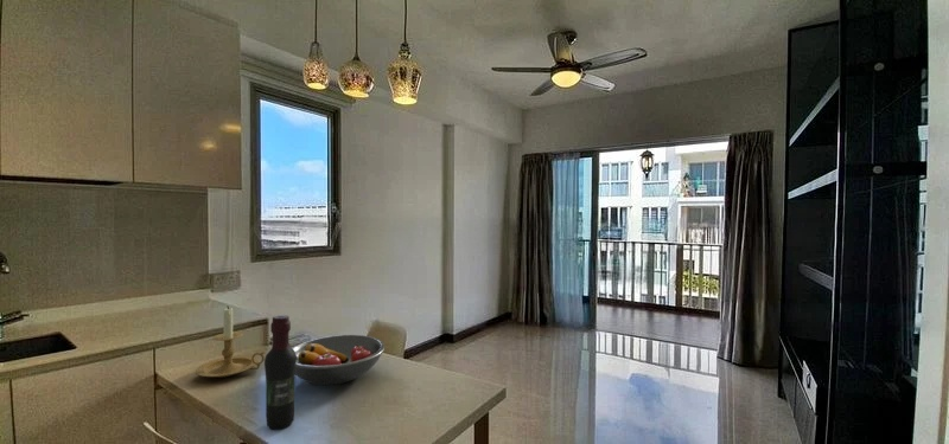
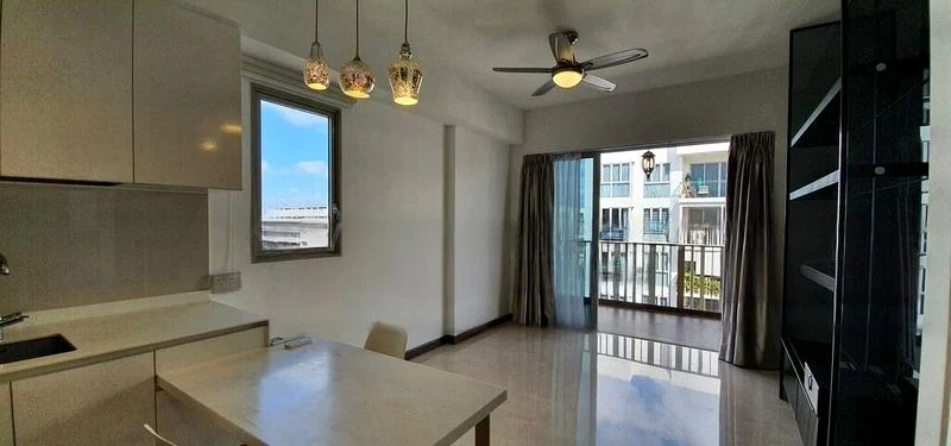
- candle holder (228, 339)
- fruit bowl (336, 359)
- wine bottle (280, 371)
